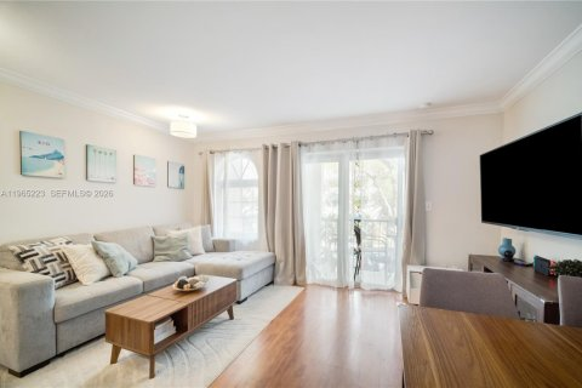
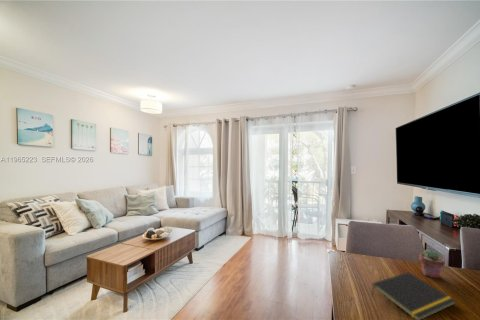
+ notepad (412, 293)
+ potted succulent (431, 262)
